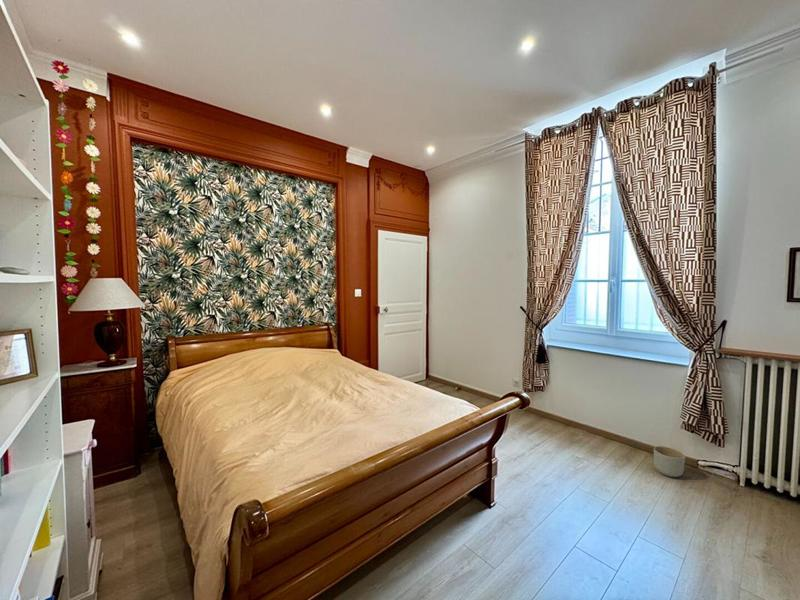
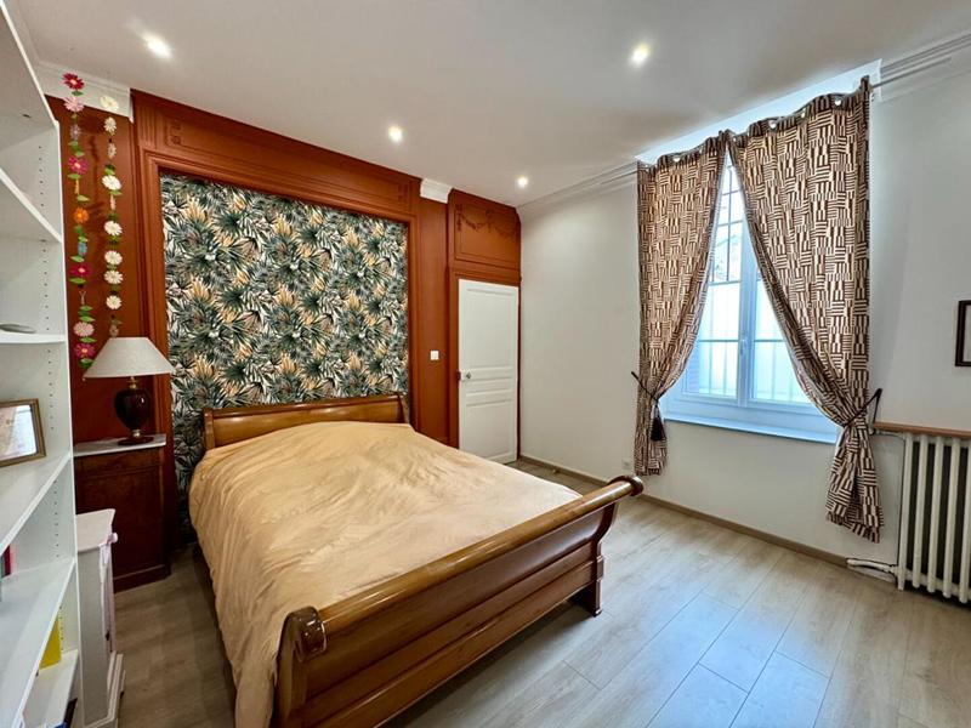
- planter (668, 462)
